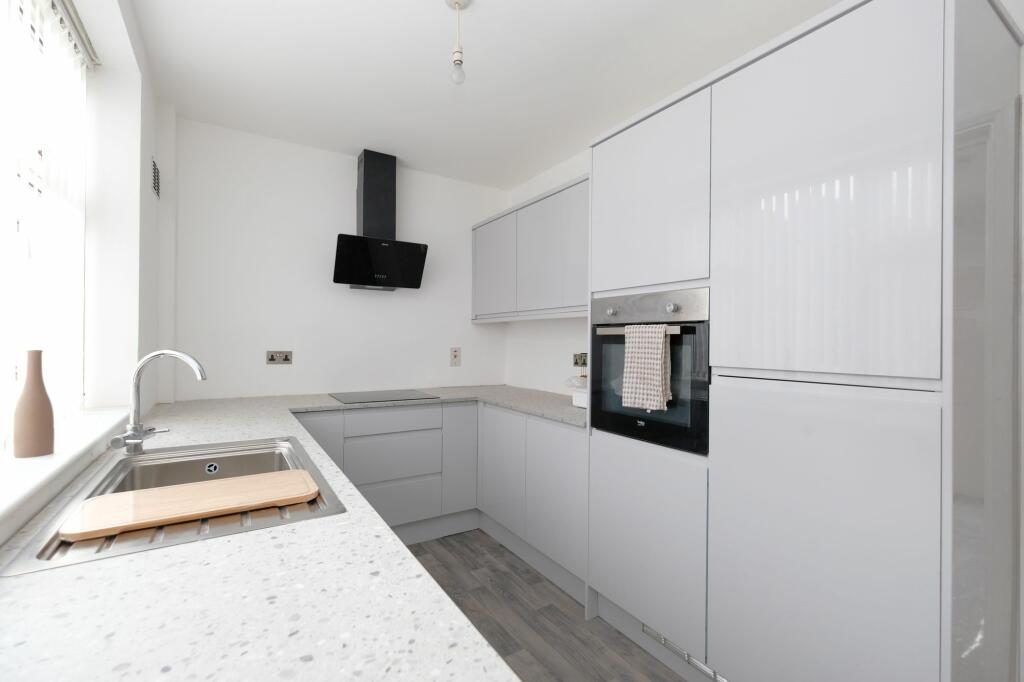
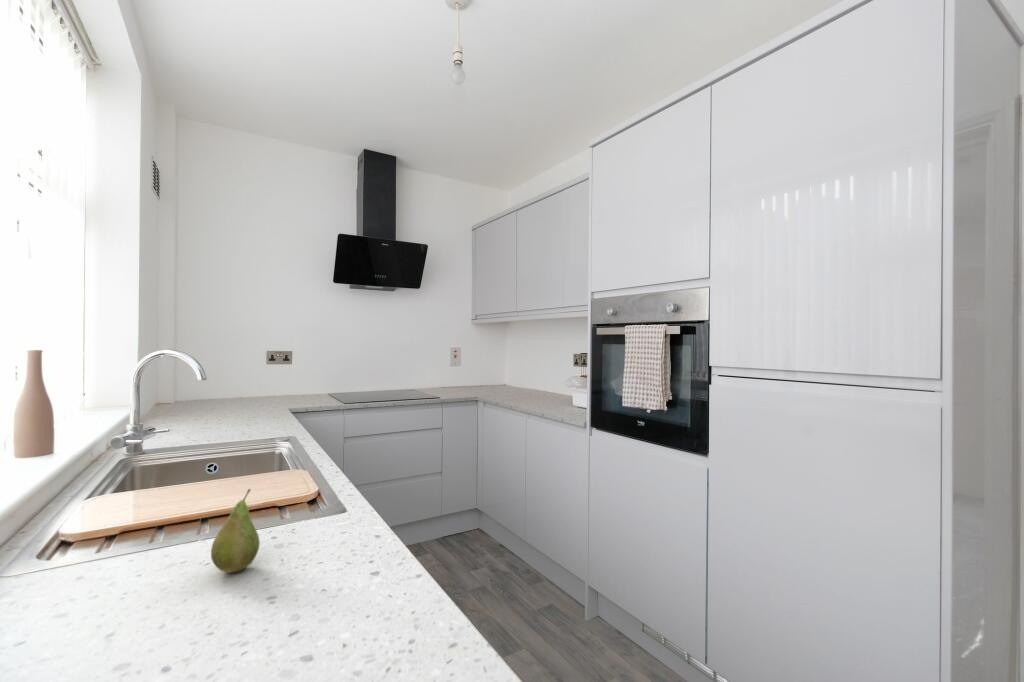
+ fruit (235, 531)
